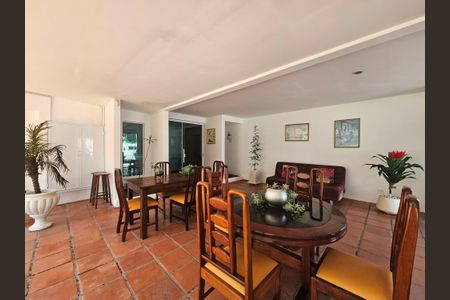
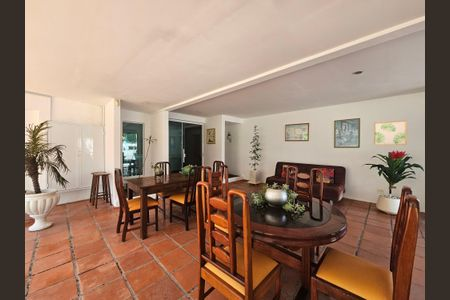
+ wall art (389, 133)
